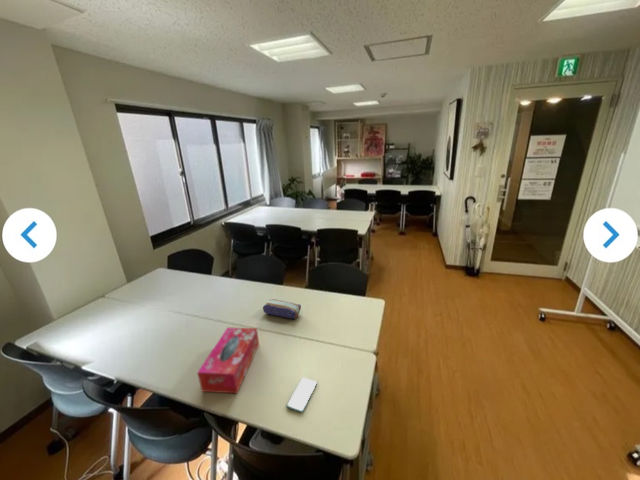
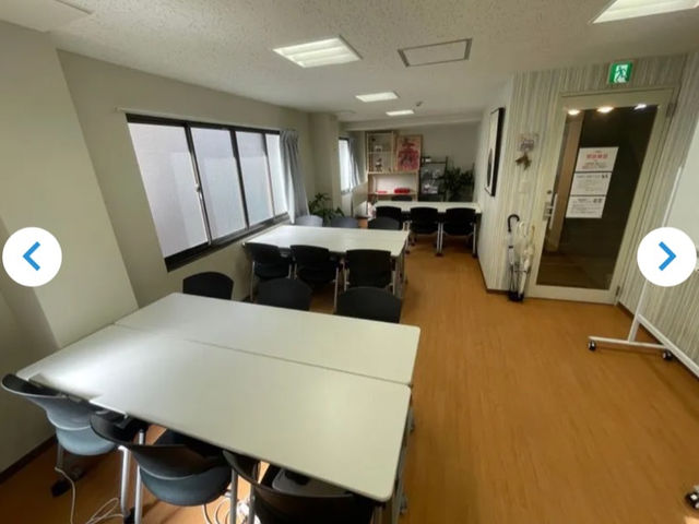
- pencil case (281, 308)
- tissue box (231, 357)
- smartphone (302, 393)
